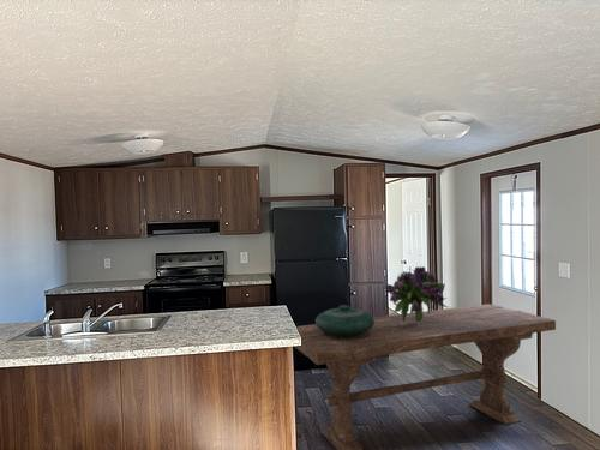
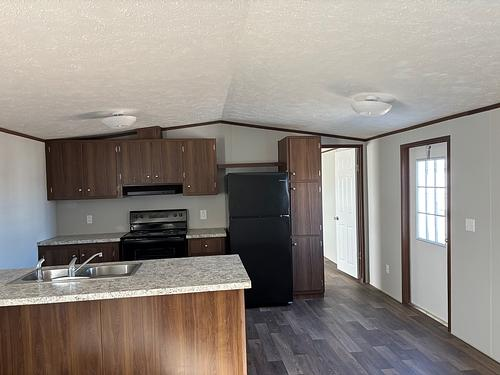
- bouquet (418, 294)
- decorative bowl (344, 318)
- dining table (419, 382)
